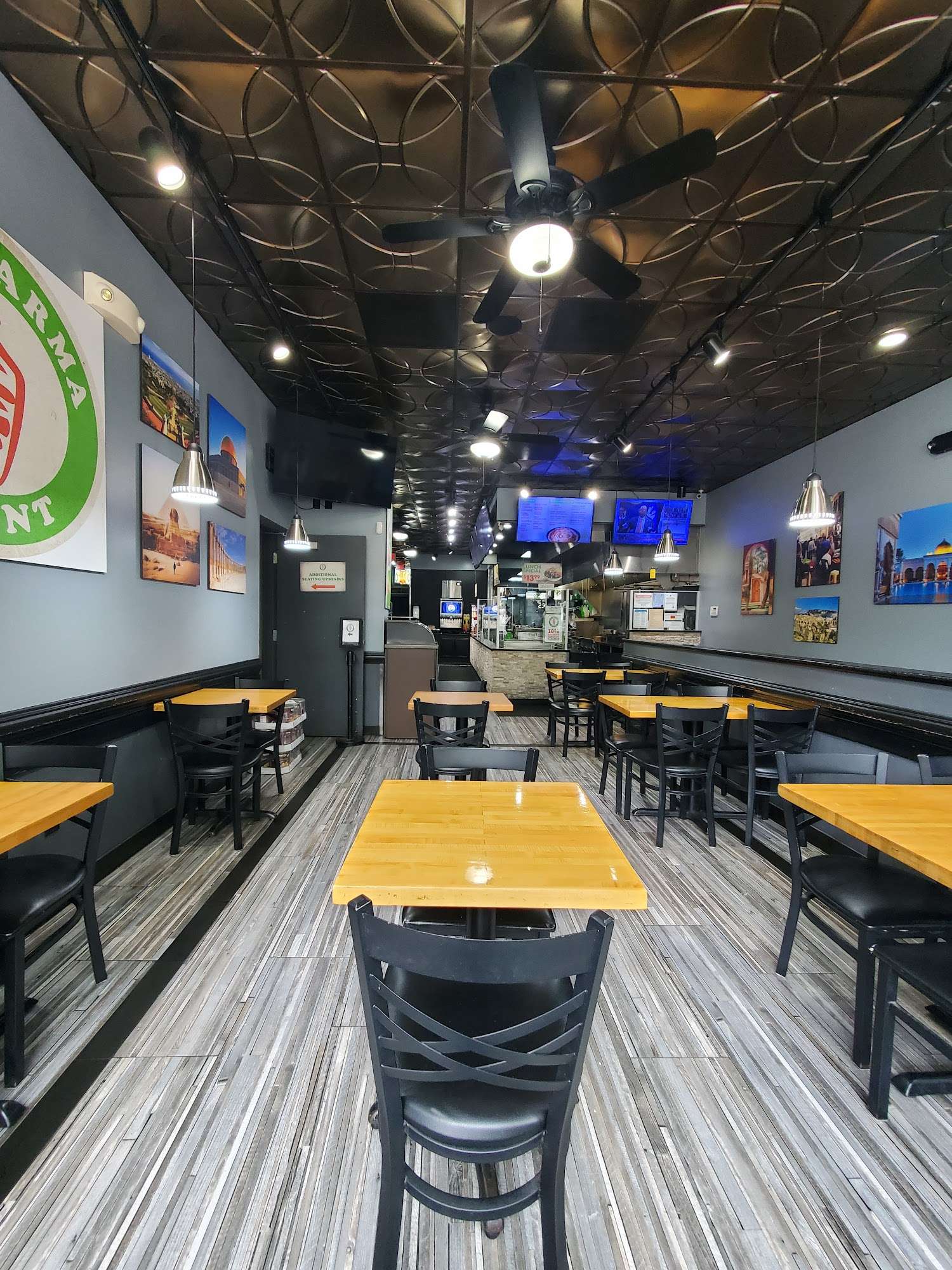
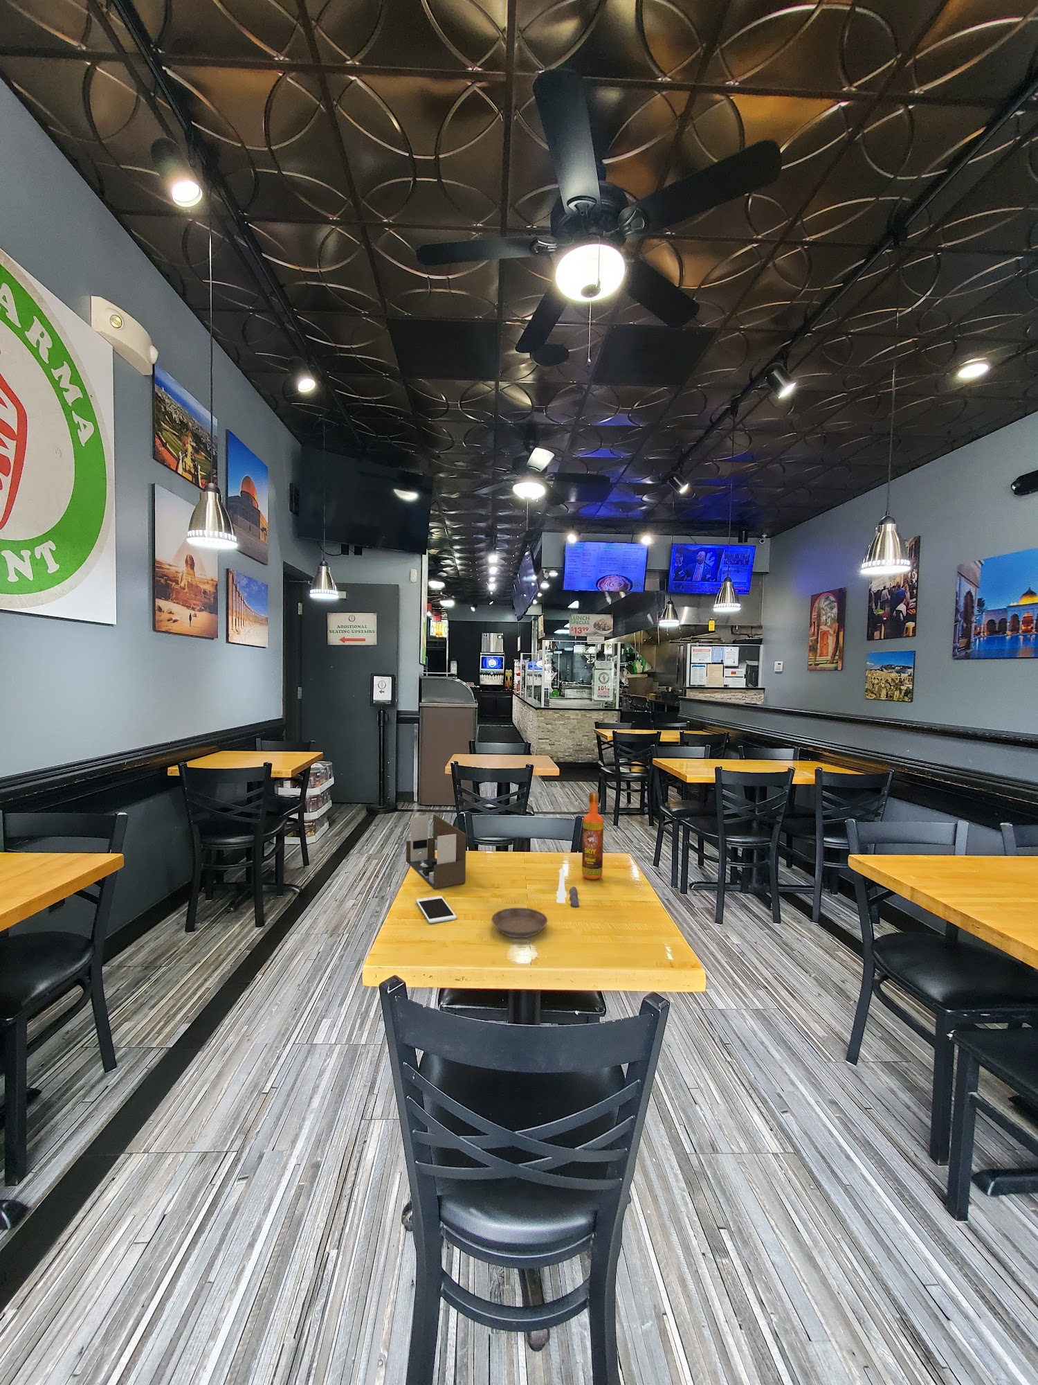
+ saucer (519, 924)
+ hot sauce (592, 834)
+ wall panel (435, 848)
+ salt and pepper shaker set (564, 884)
+ cell phone (435, 908)
